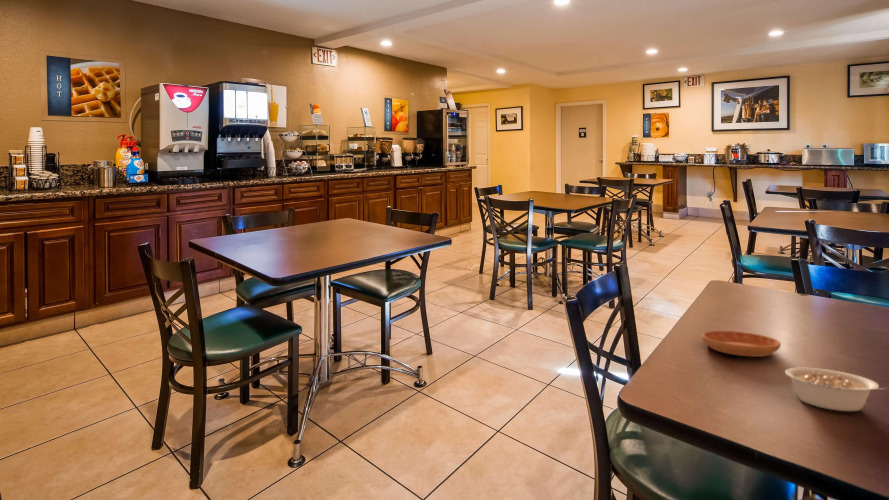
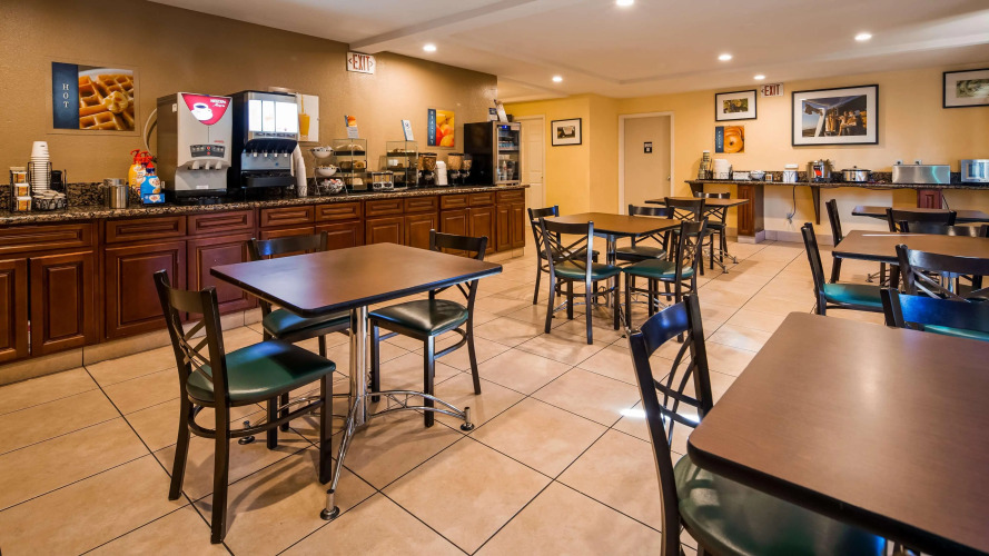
- saucer (739, 343)
- legume (833, 388)
